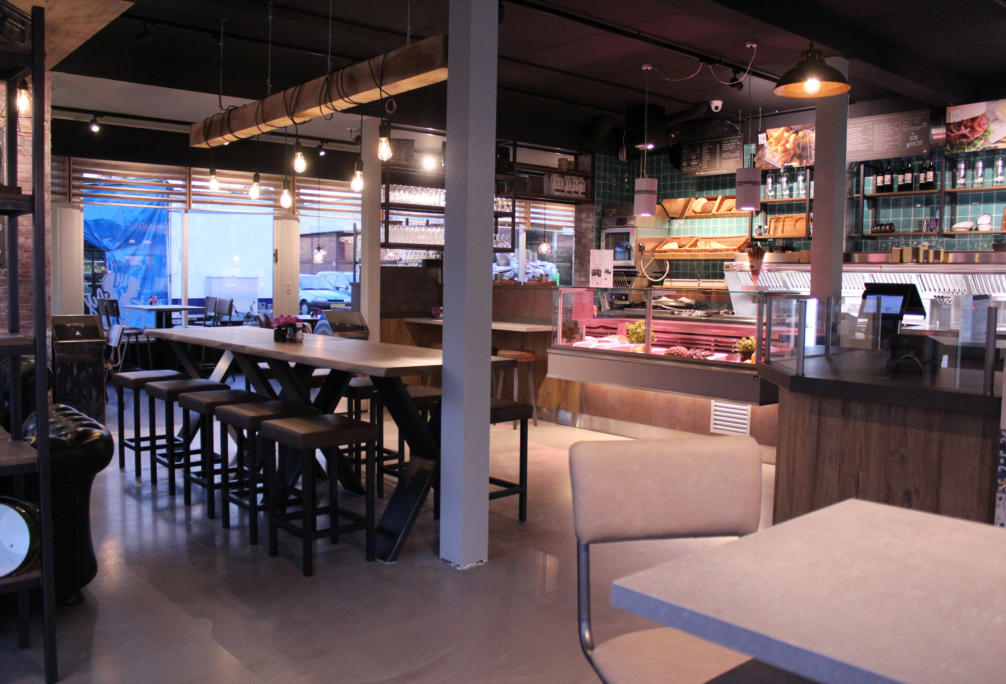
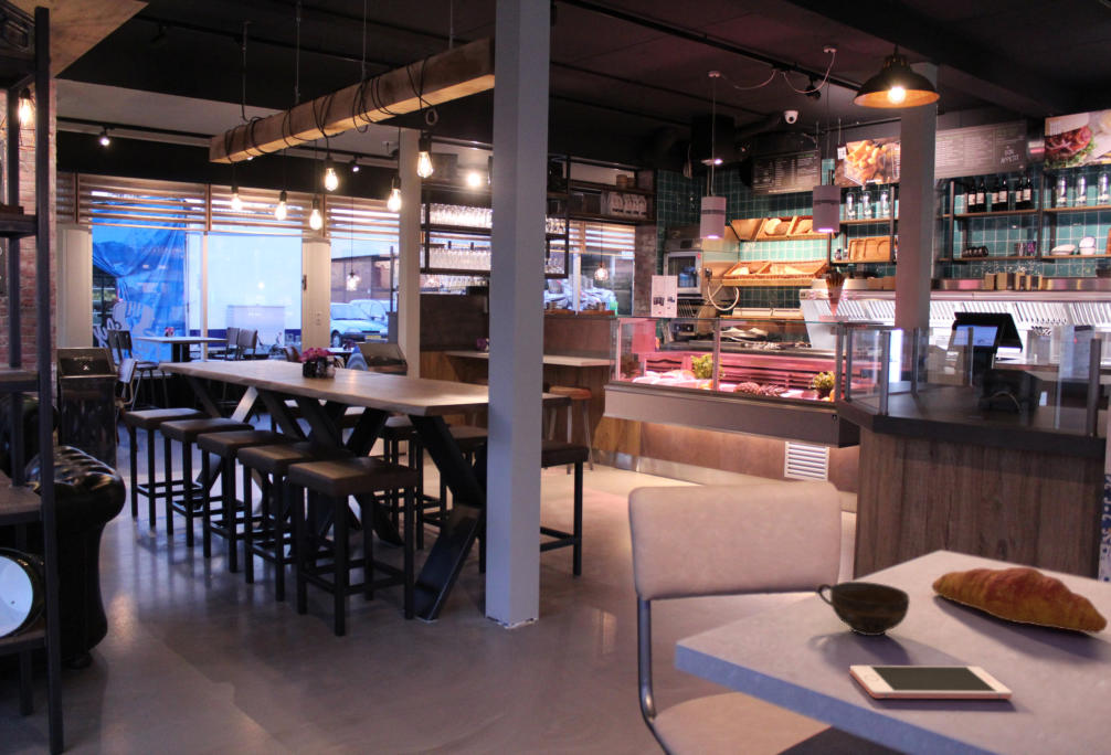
+ cup (860, 608)
+ cell phone (928, 681)
+ croissant (1014, 589)
